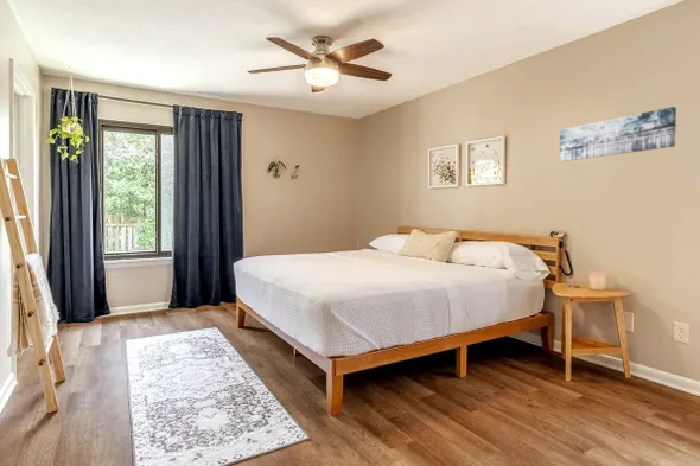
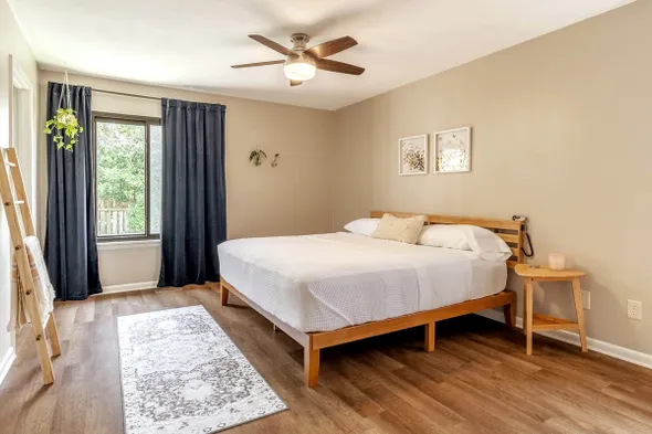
- wall art (611, 136)
